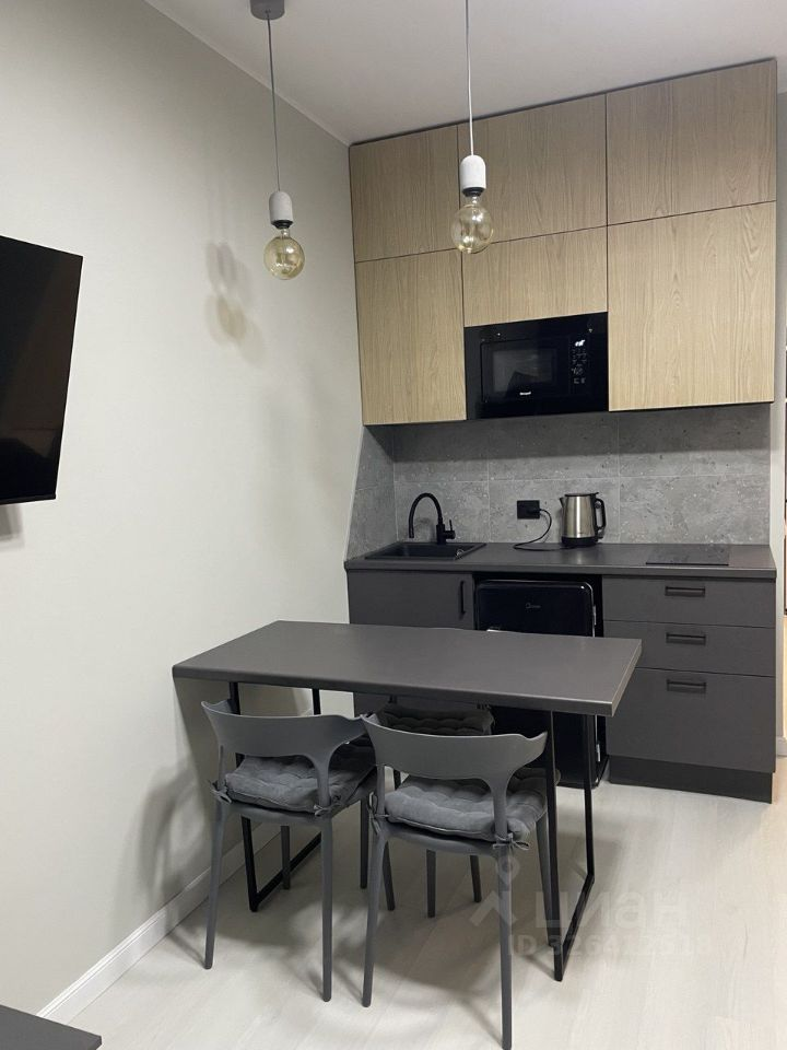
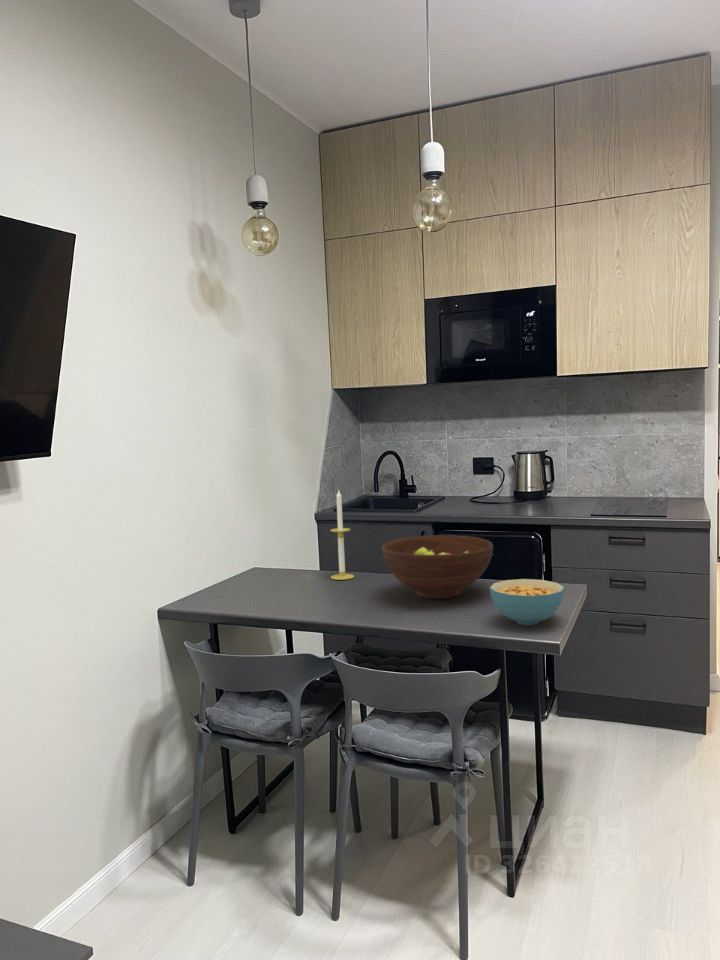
+ fruit bowl (437, 569)
+ candle (340, 533)
+ cereal bowl (527, 604)
